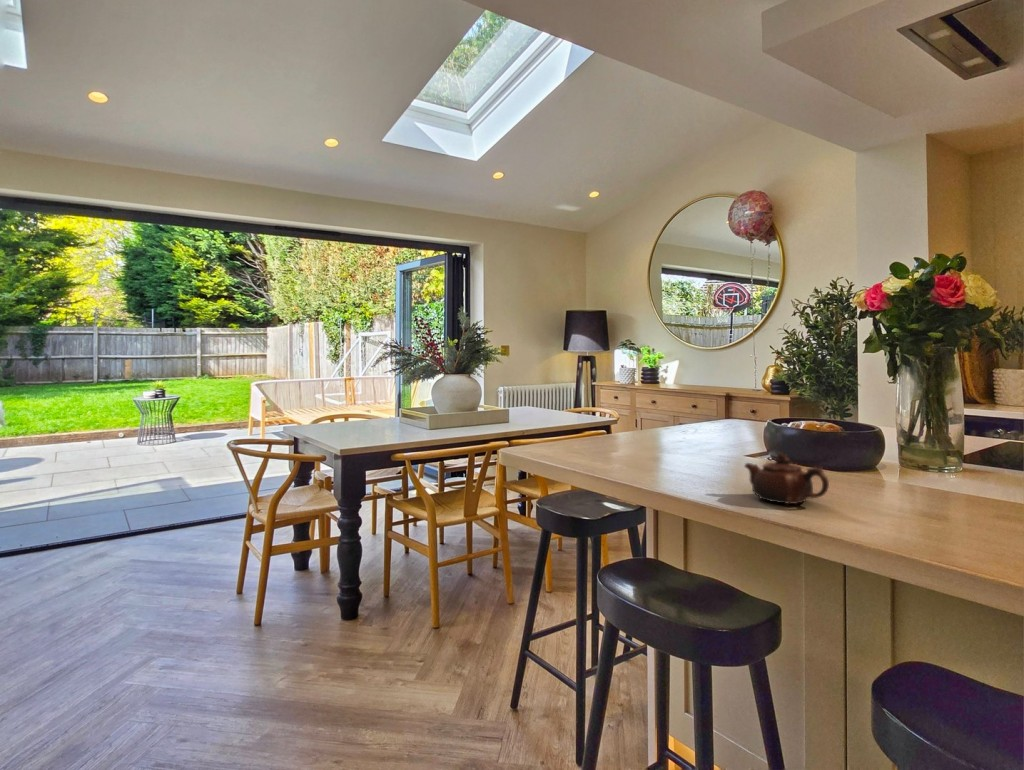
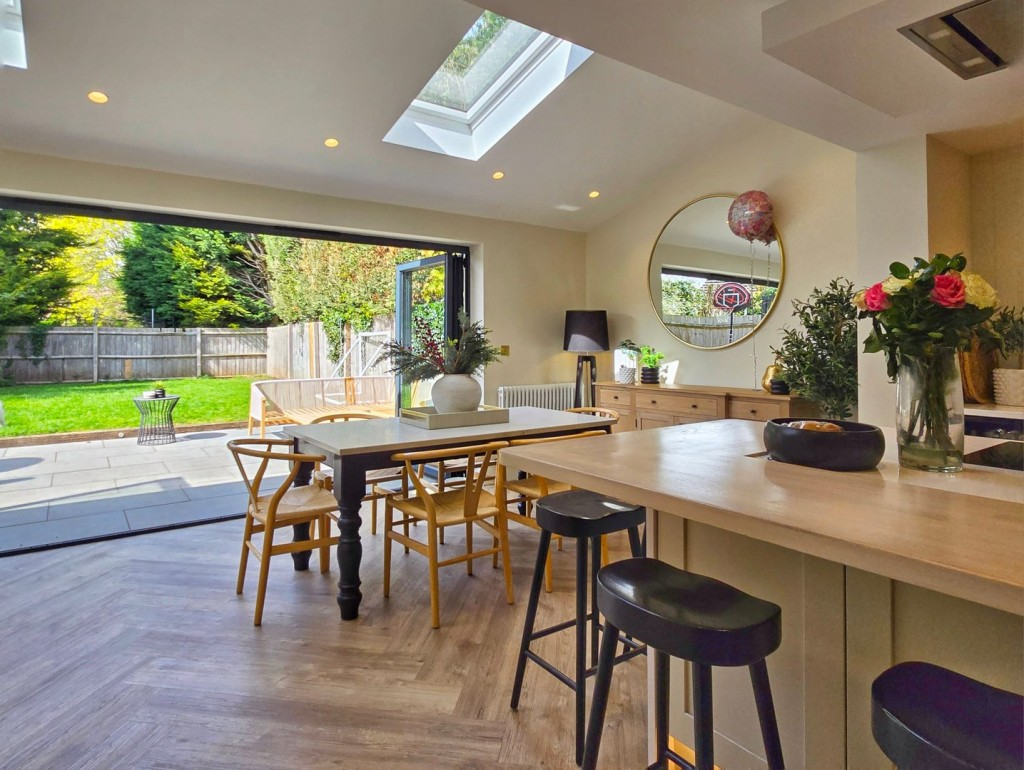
- teapot (784, 476)
